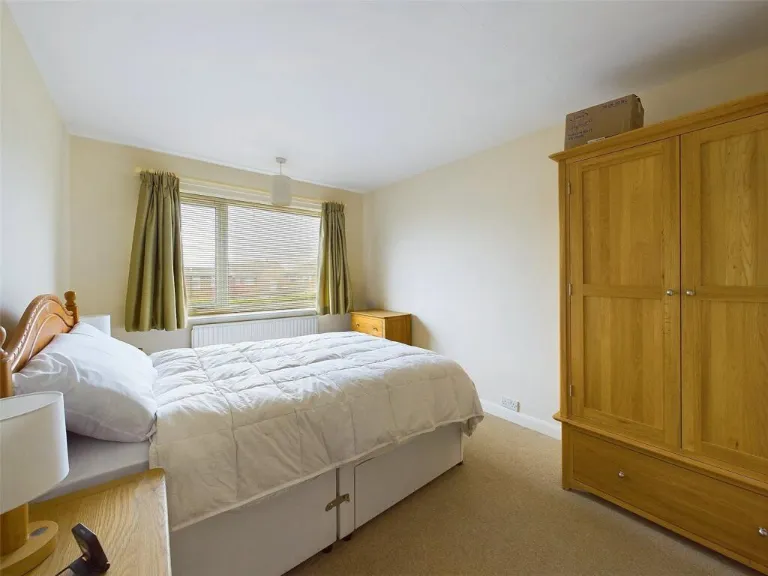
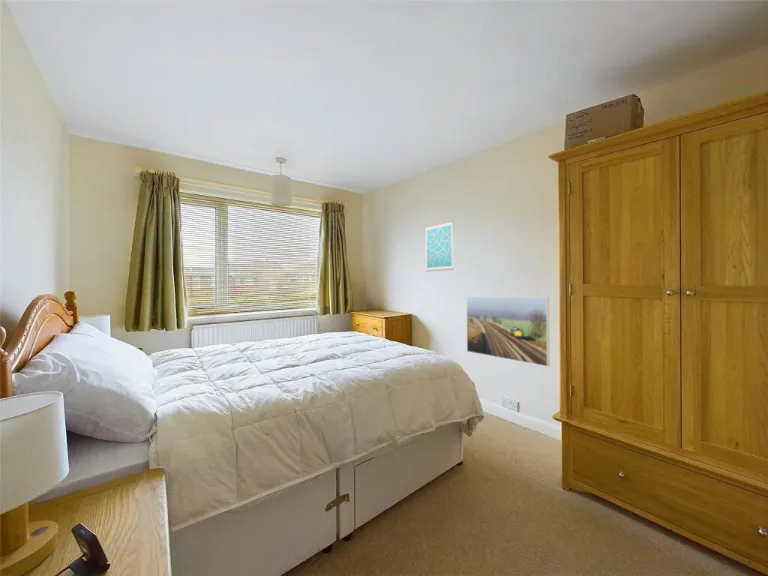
+ wall art (438, 247)
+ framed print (503, 327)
